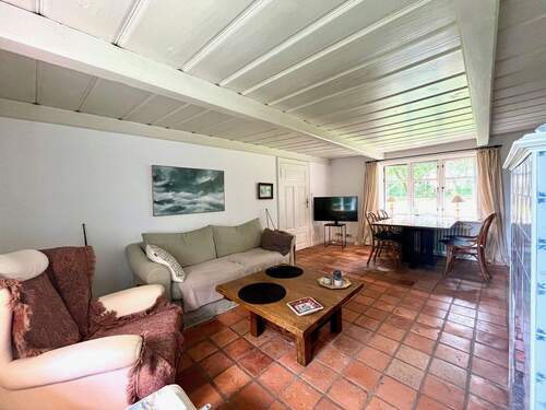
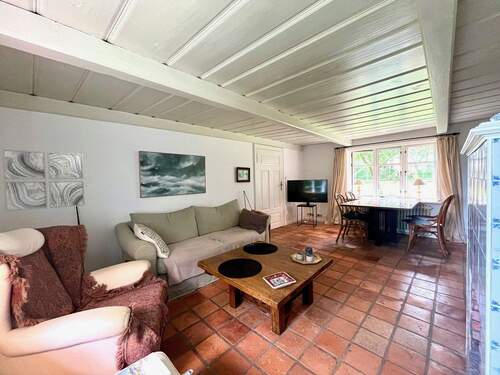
+ wall art (46, 181)
